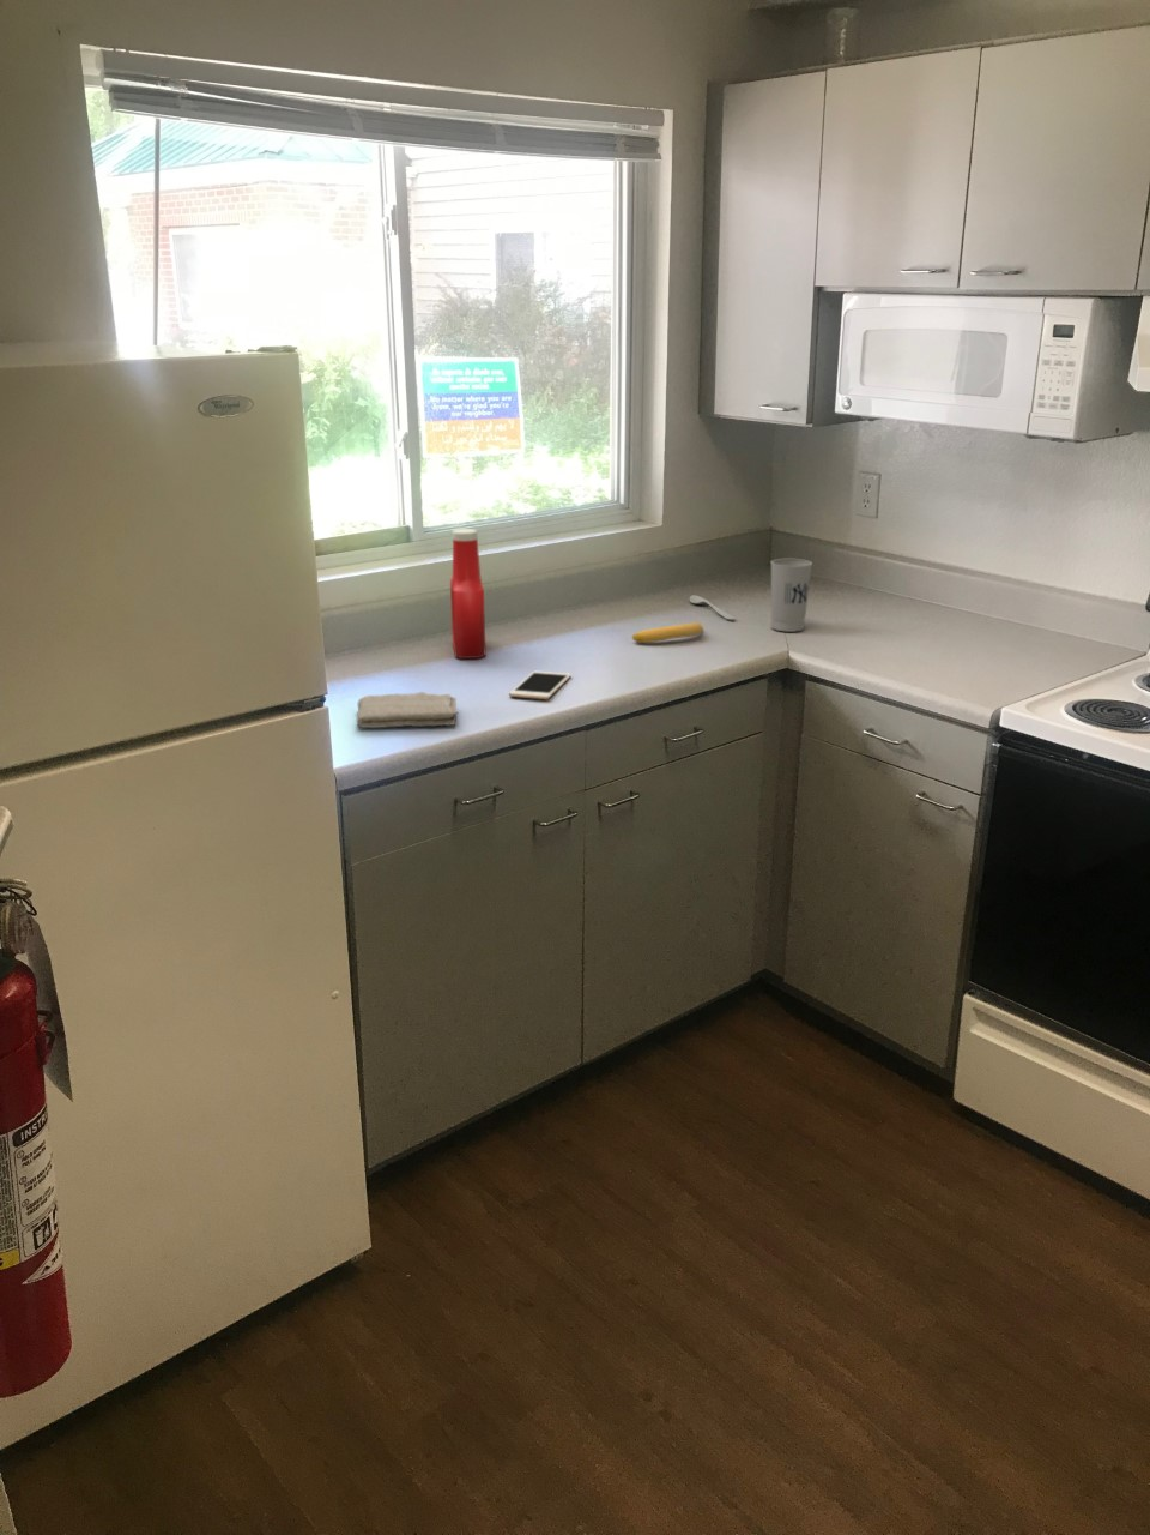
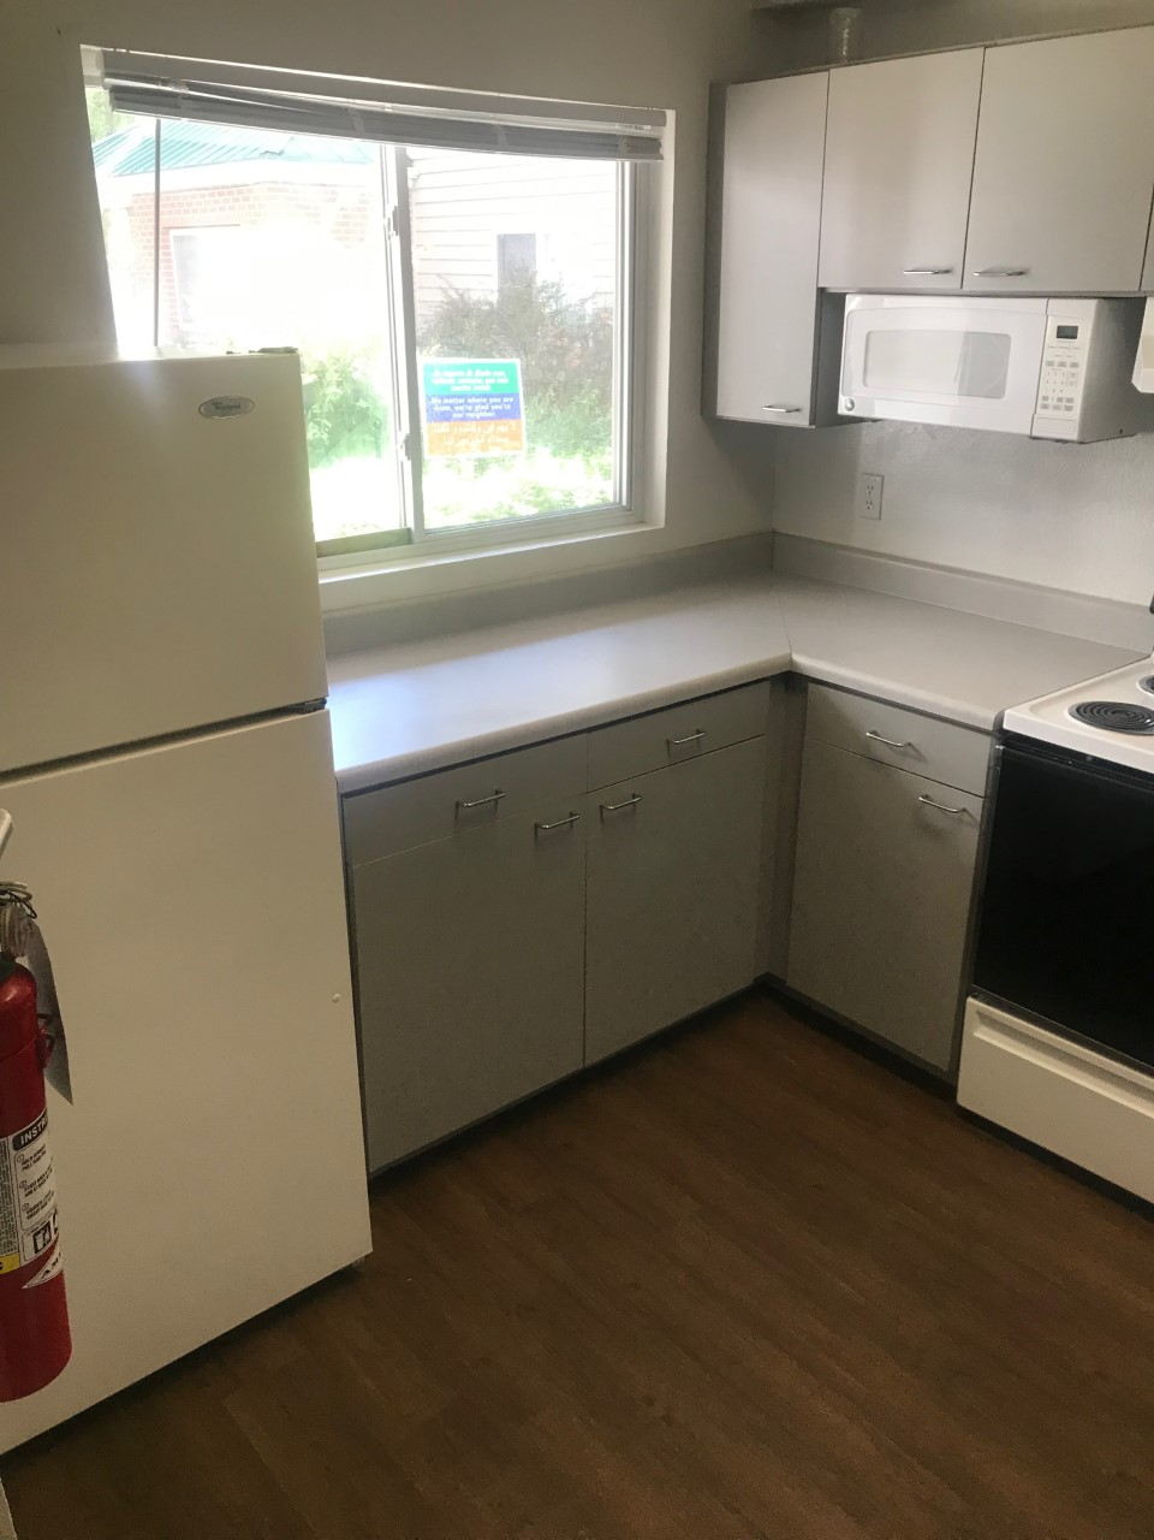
- spoon (712, 606)
- washcloth (407, 708)
- banana (670, 630)
- cup (790, 595)
- soap bottle (466, 591)
- cell phone (540, 684)
